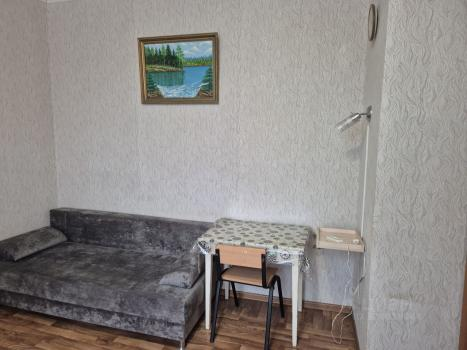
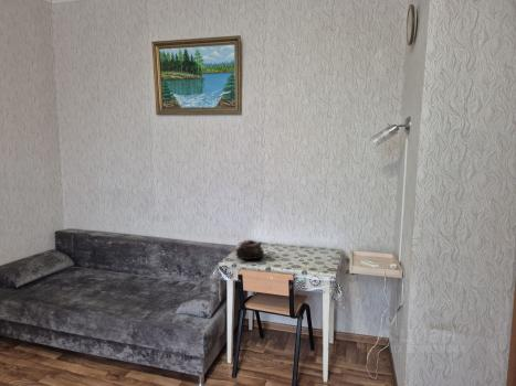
+ teapot (249, 248)
